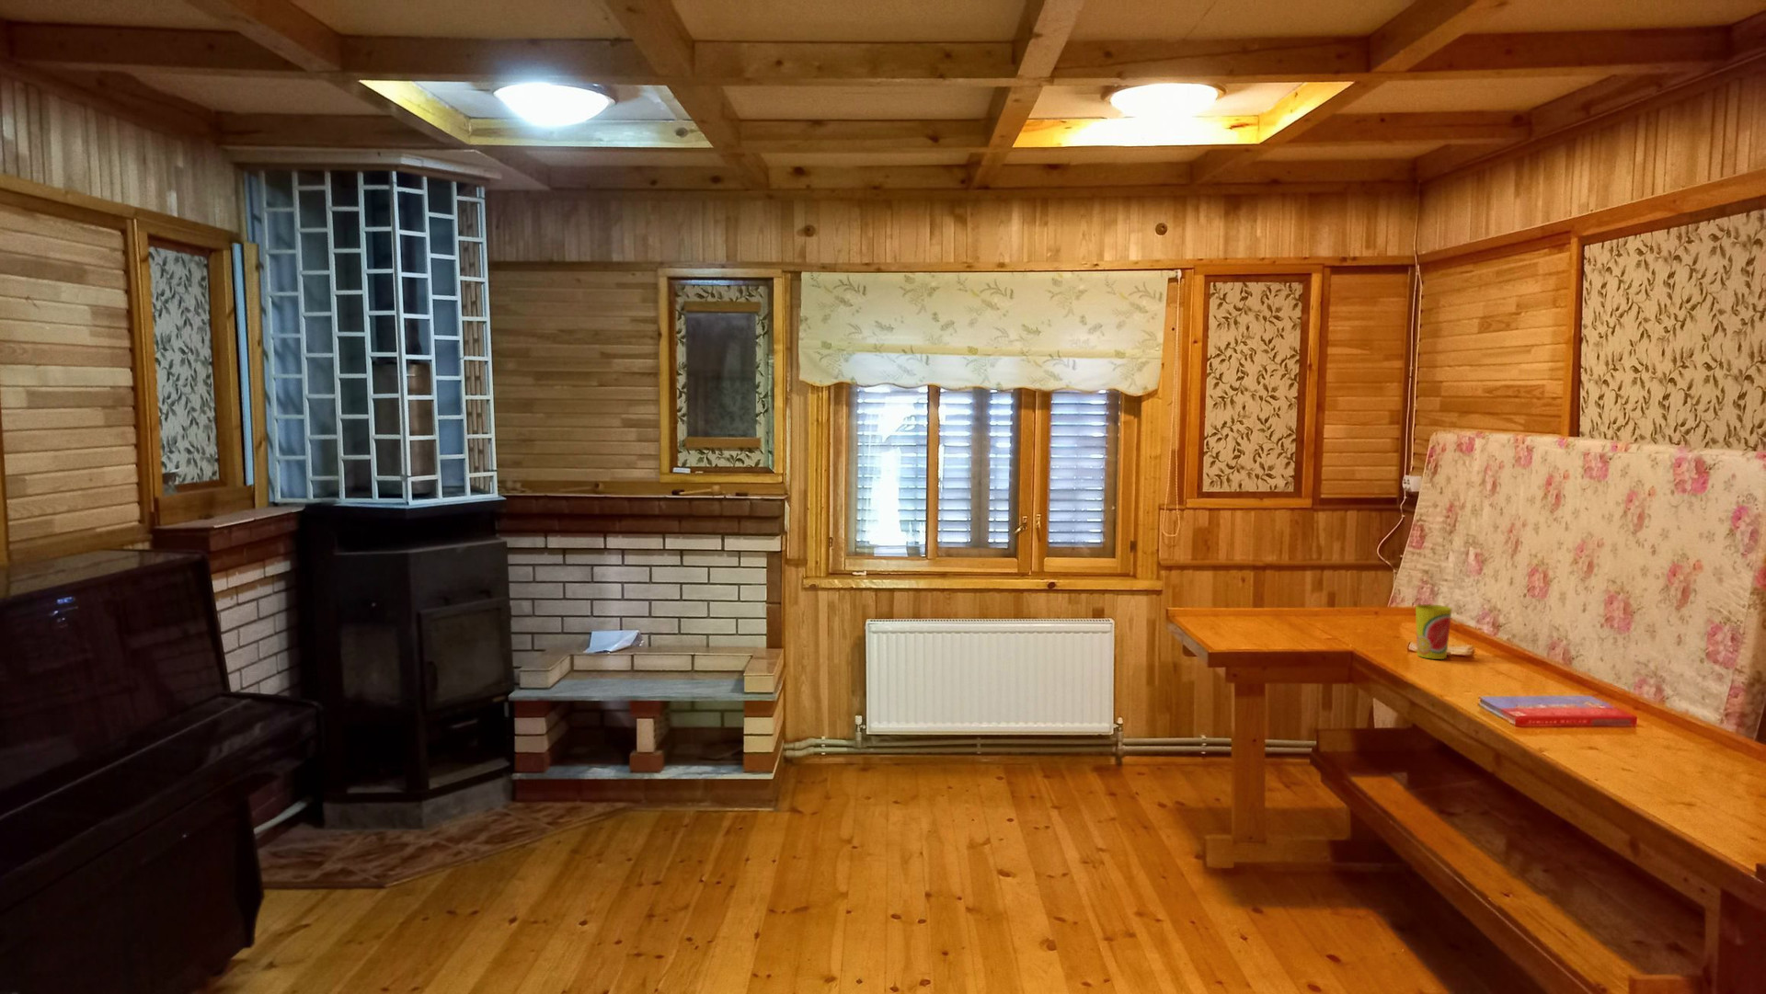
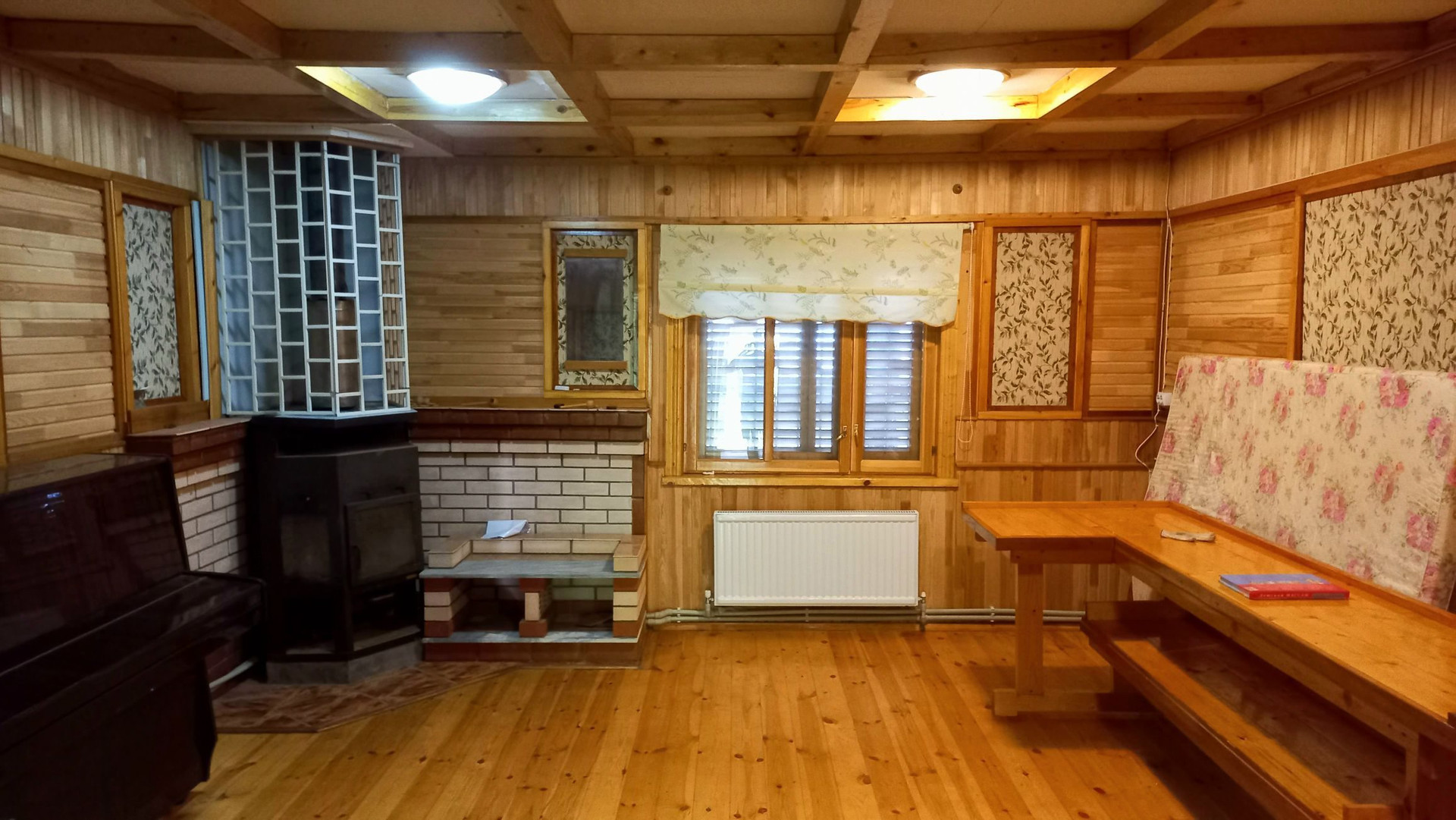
- cup (1432, 632)
